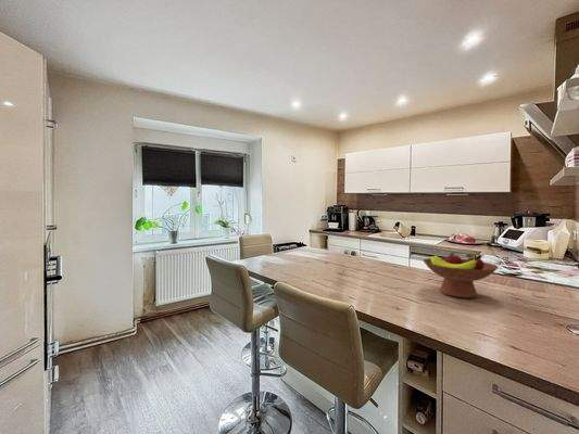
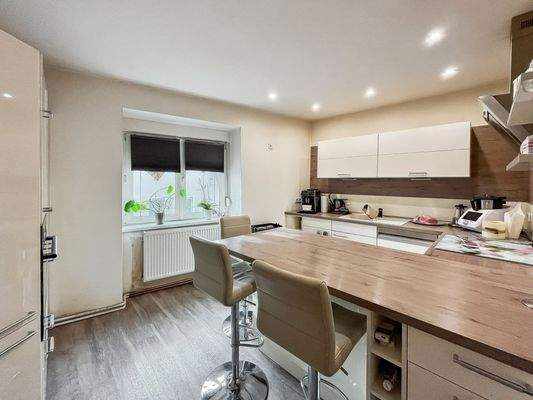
- fruit bowl (457, 272)
